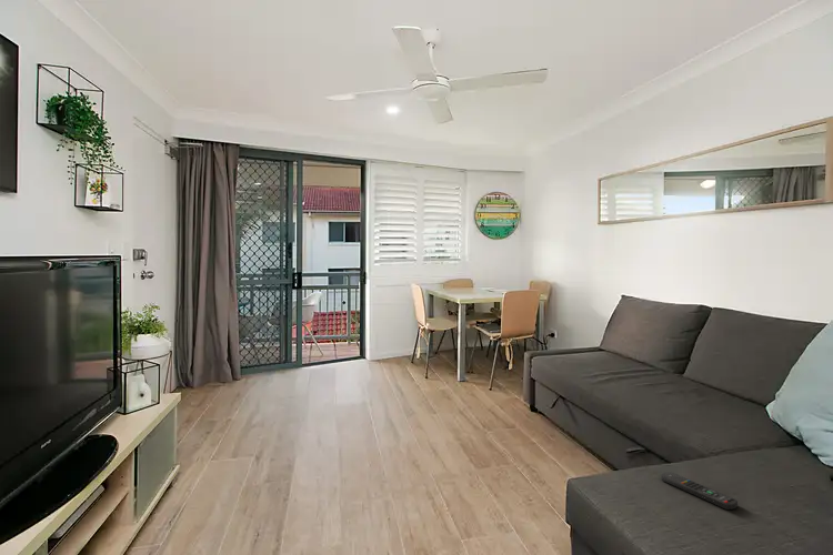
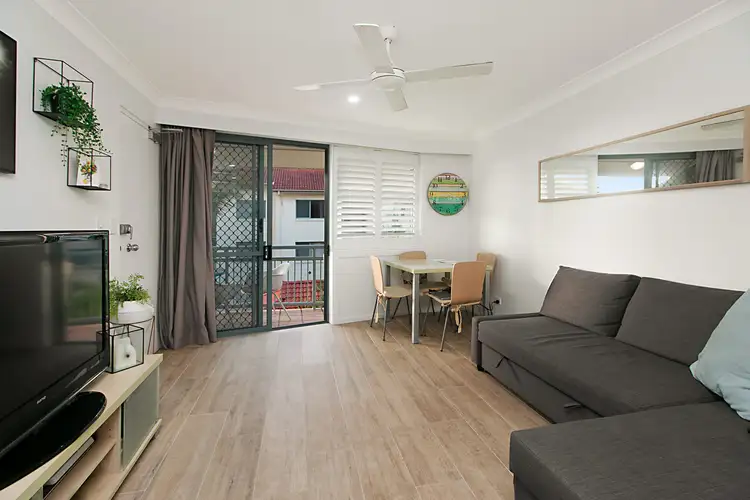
- remote control (696, 488)
